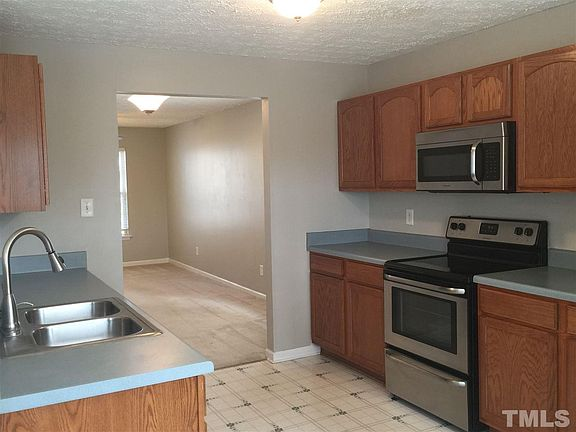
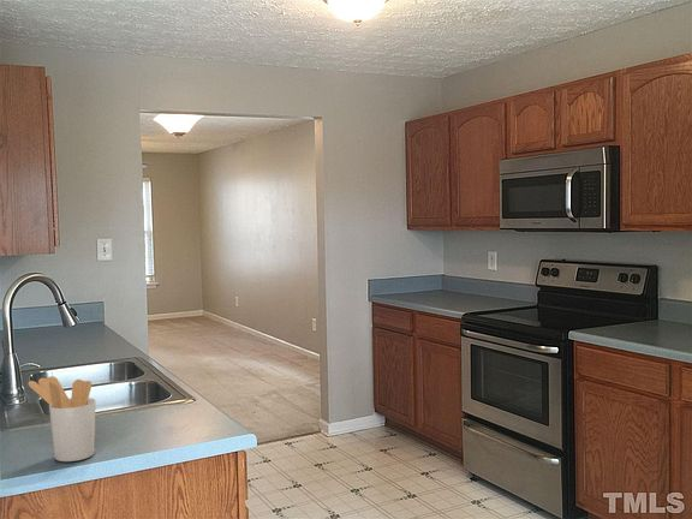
+ utensil holder (64, 414)
